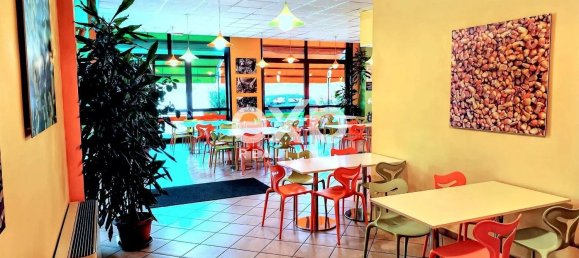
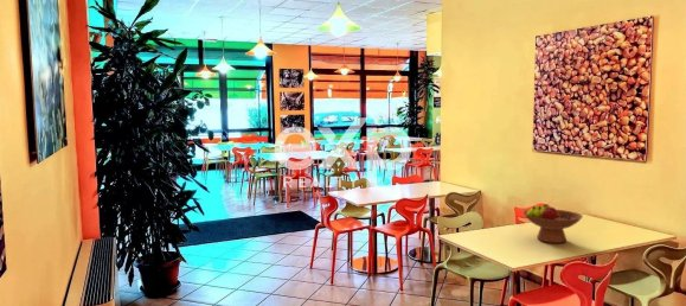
+ fruit bowl (551, 222)
